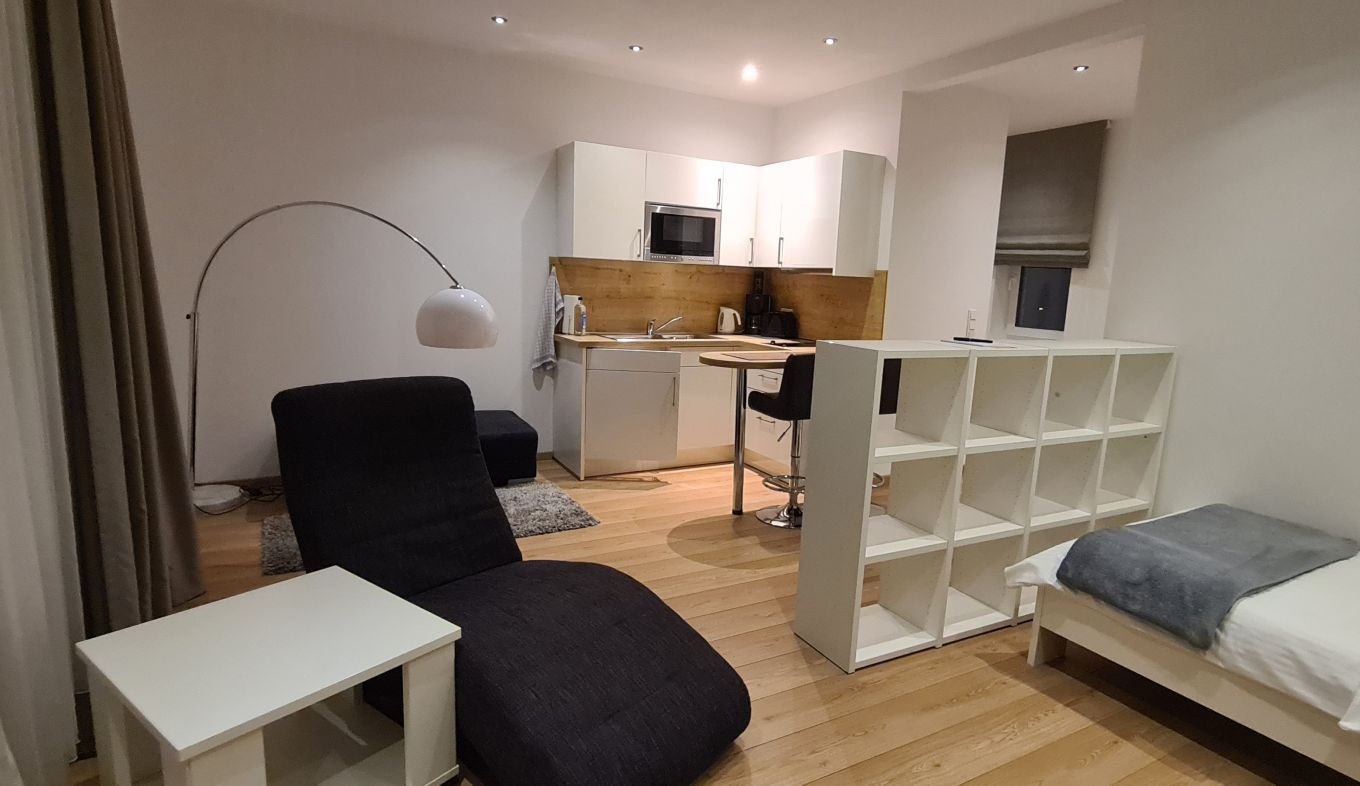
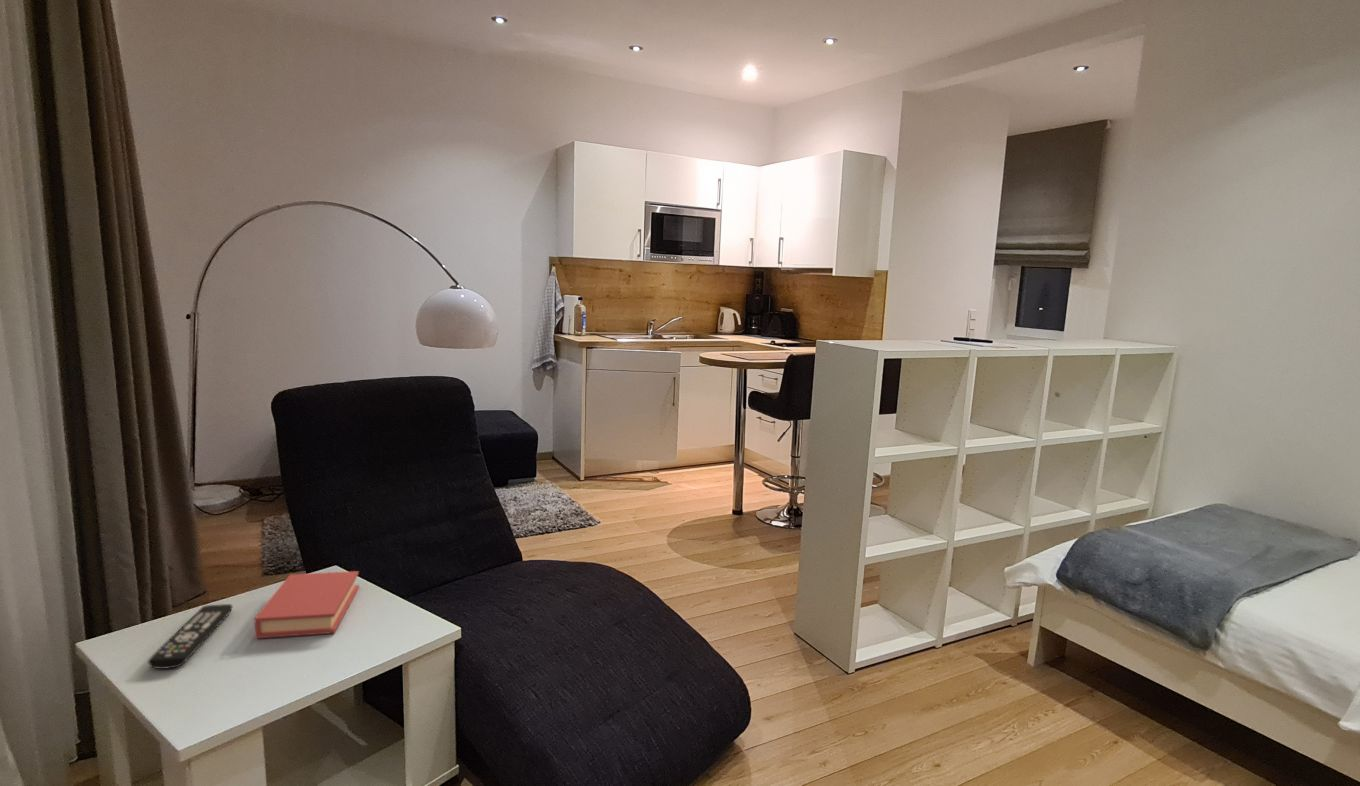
+ book (311, 602)
+ remote control (194, 634)
